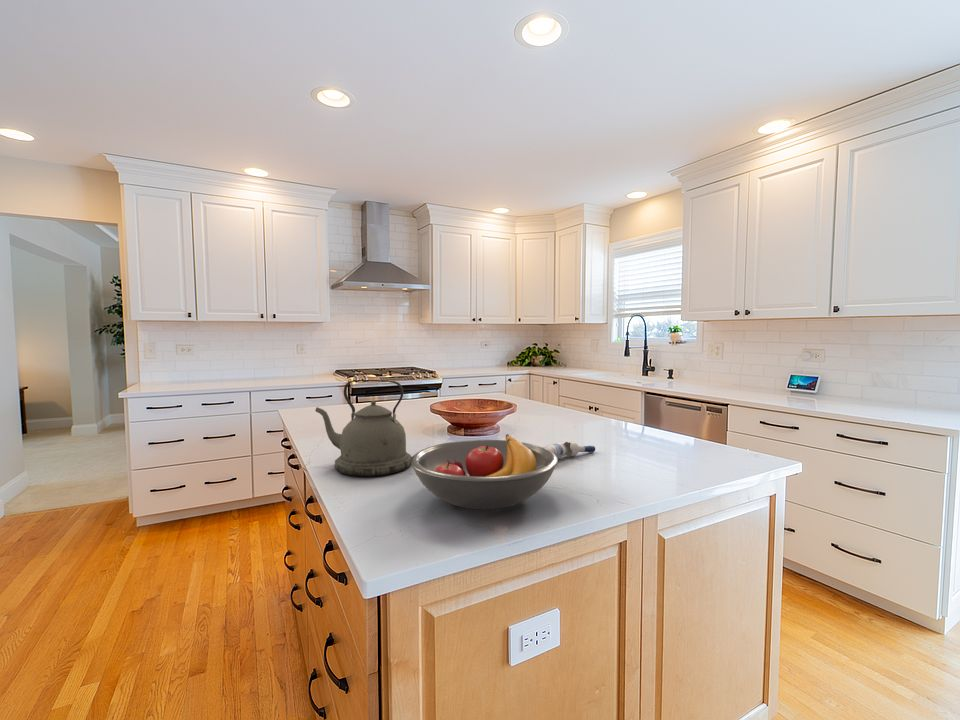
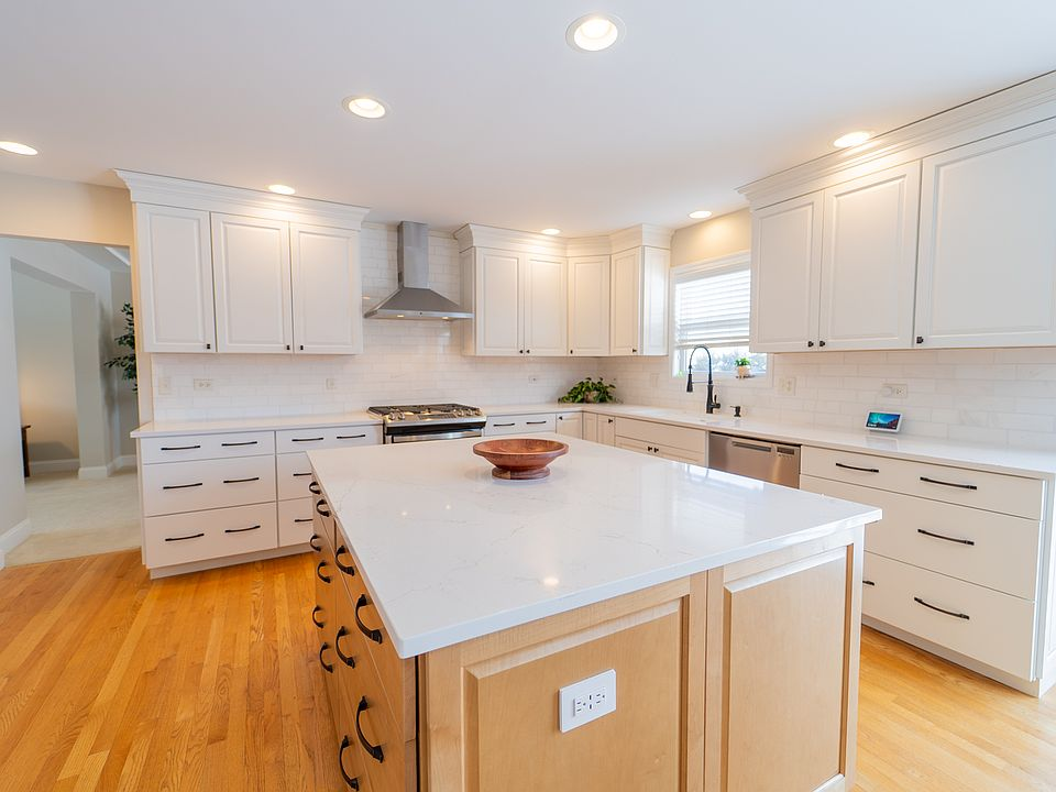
- kettle (368, 423)
- fruit bowl (484, 471)
- water bottle (565, 450)
